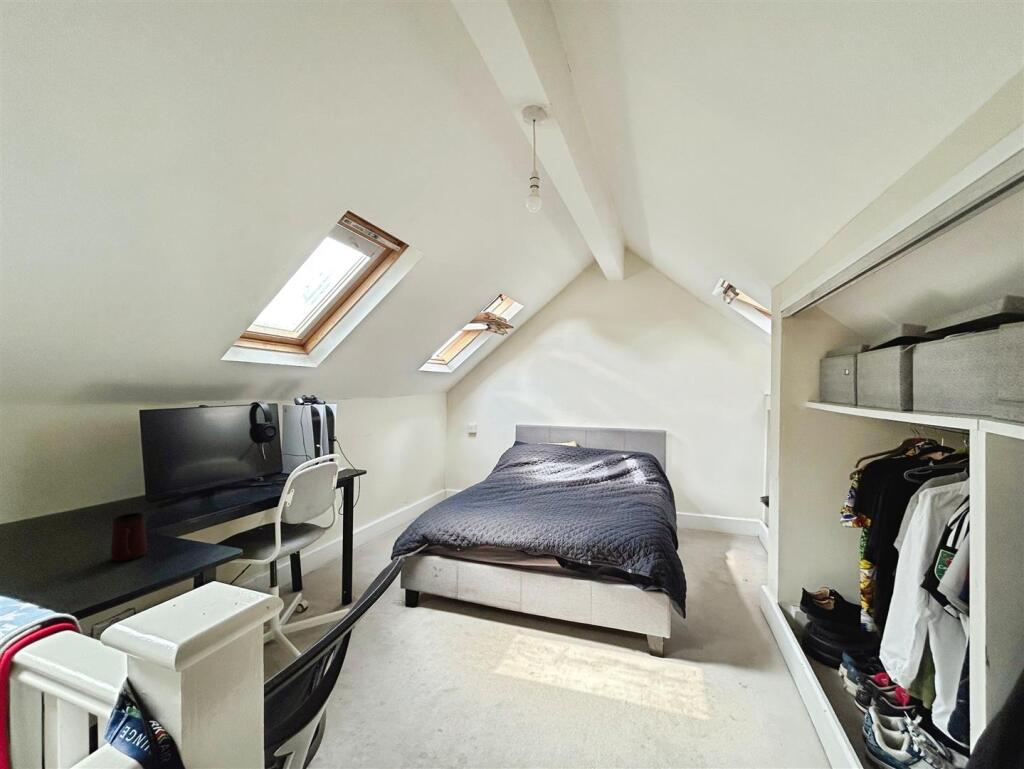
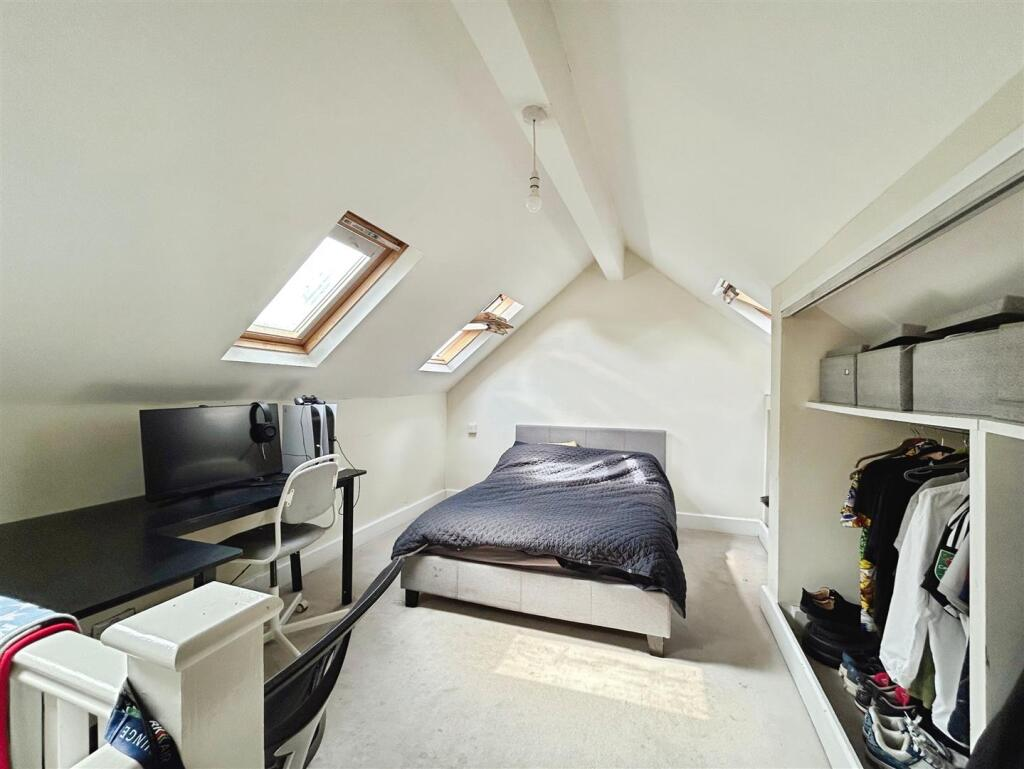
- mug (128, 537)
